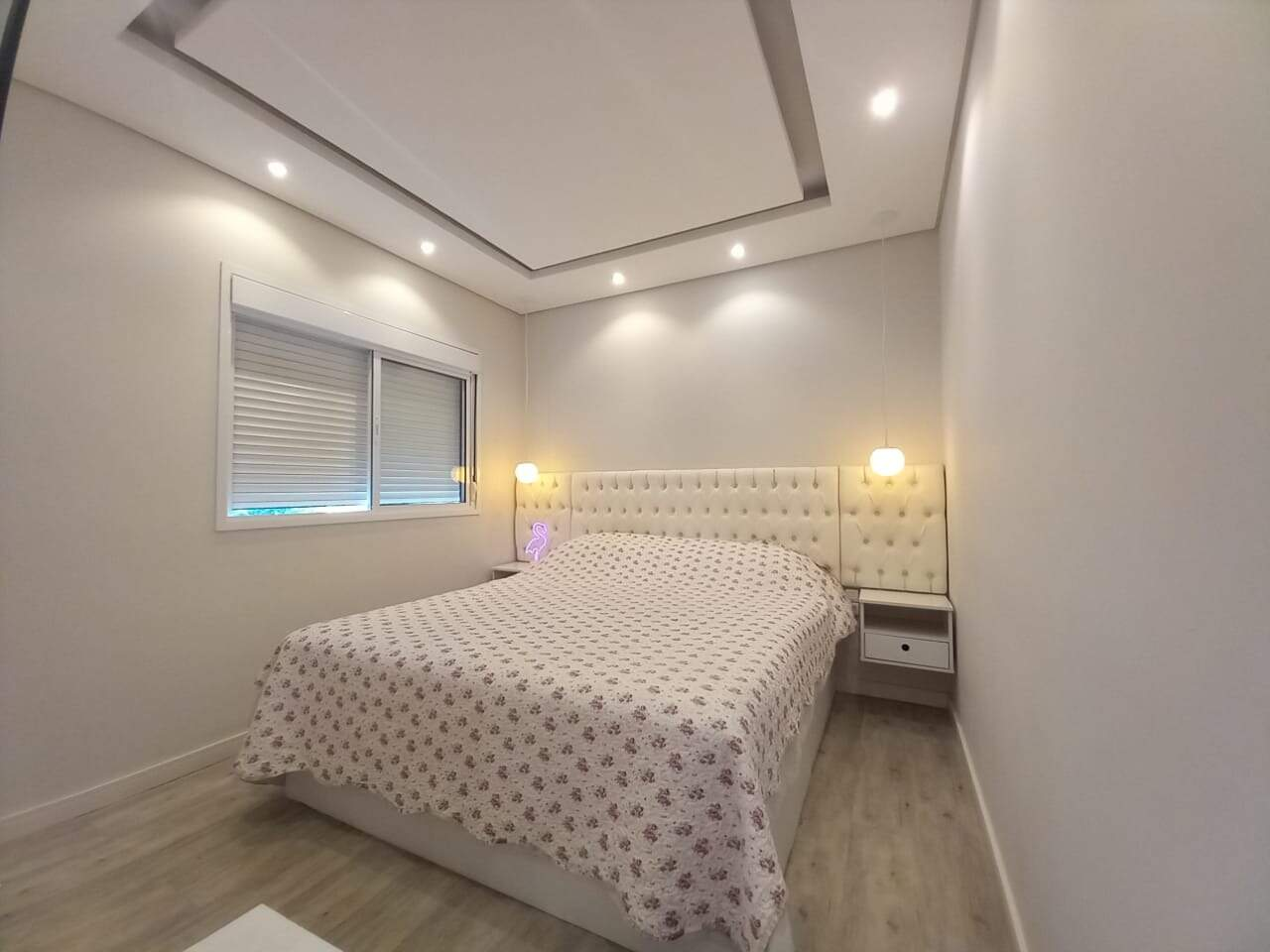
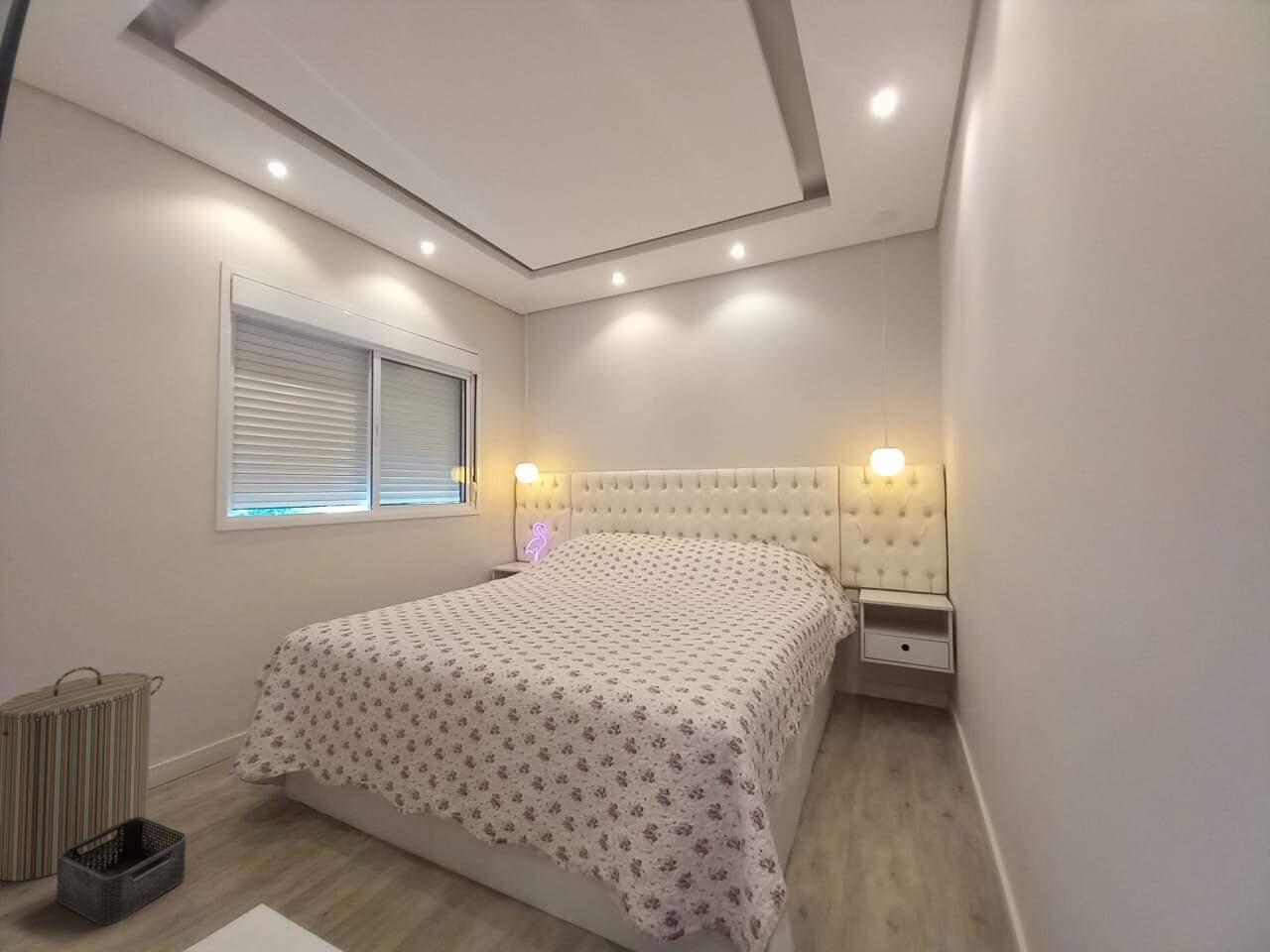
+ storage bin (123, 867)
+ laundry hamper (78, 754)
